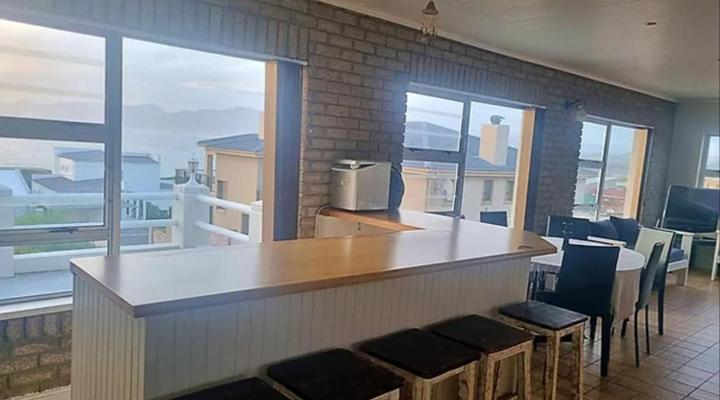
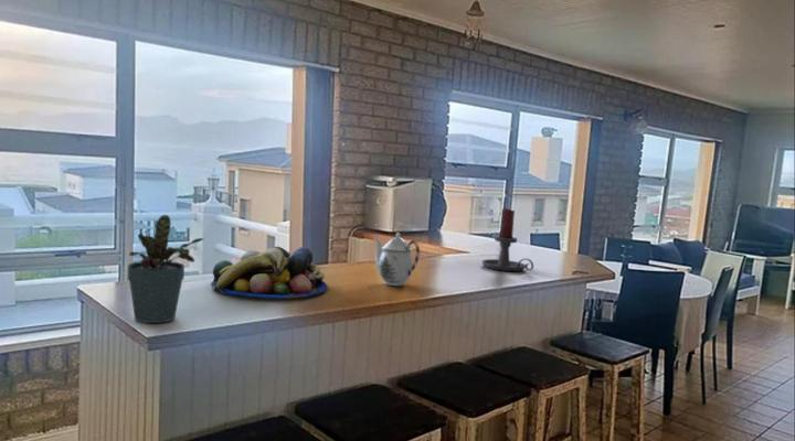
+ teapot (395, 257)
+ fruit bowl (272, 266)
+ candle holder (510, 239)
+ potted plant (166, 267)
